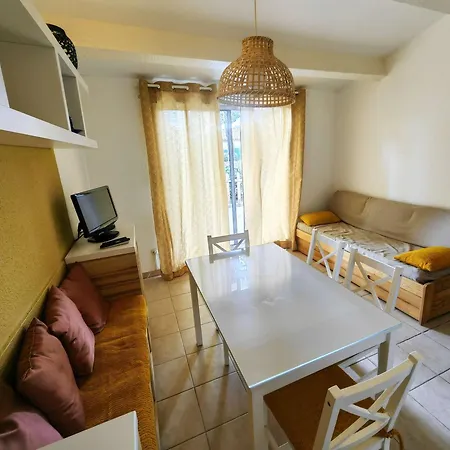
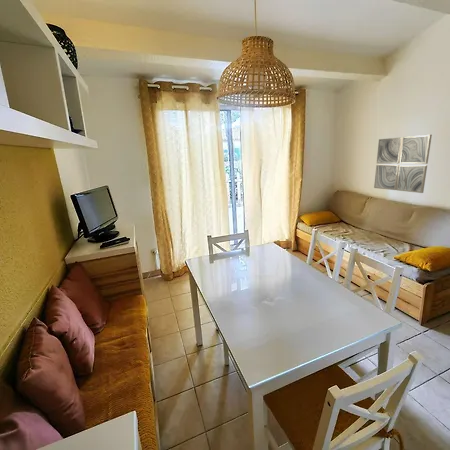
+ wall art (399, 163)
